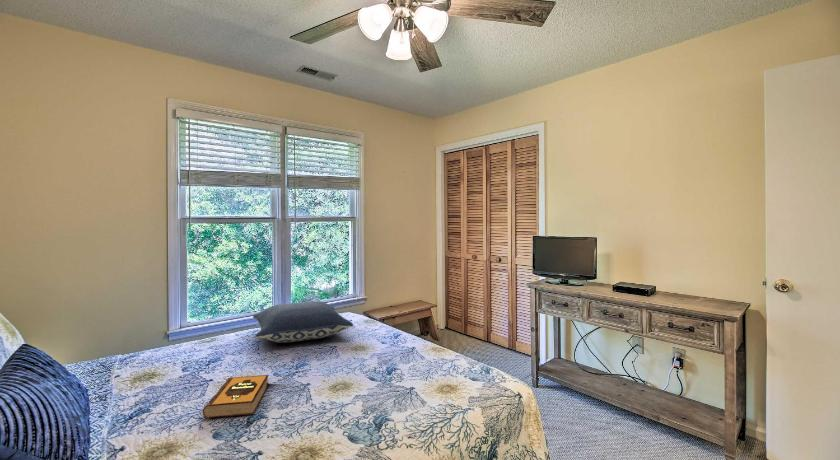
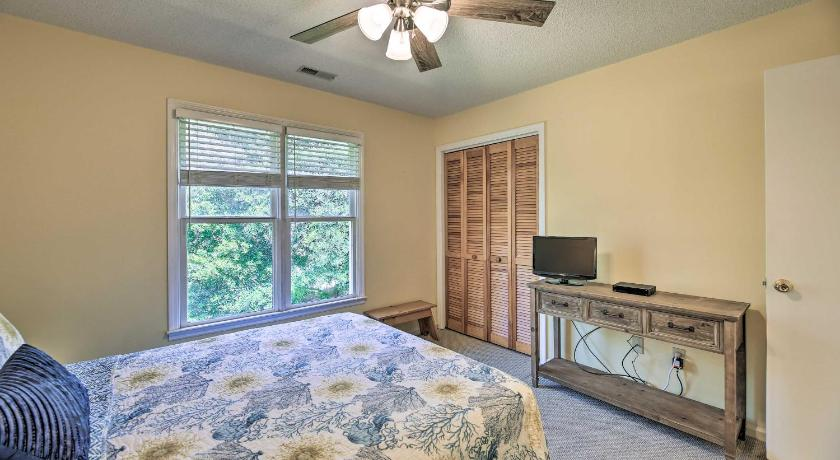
- pillow (300, 320)
- hardback book (238, 394)
